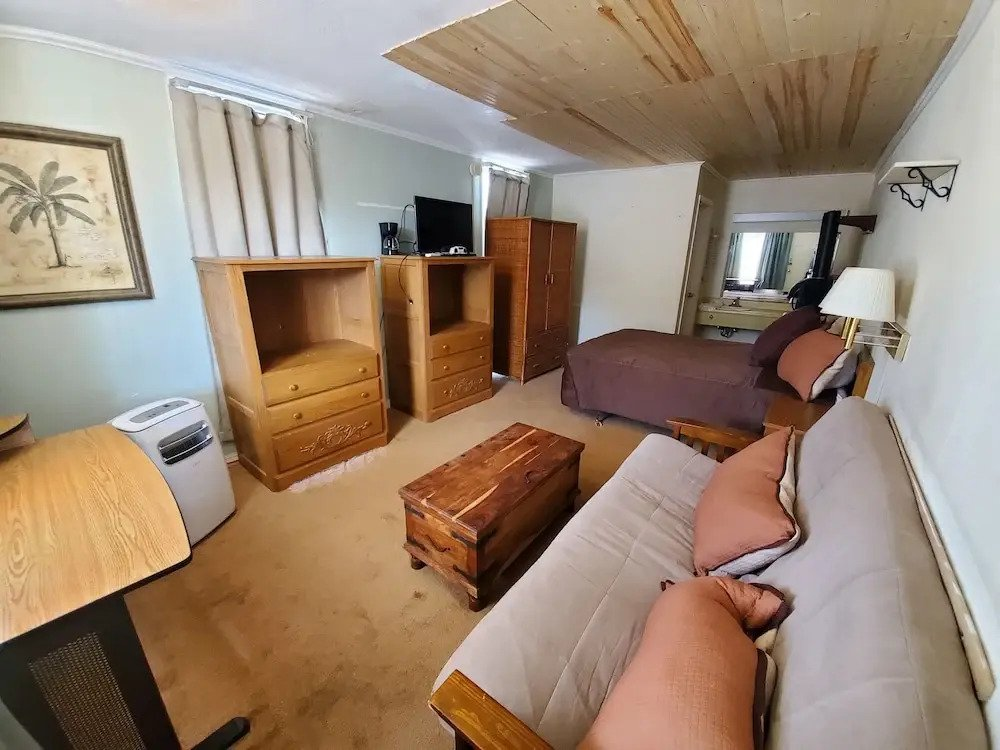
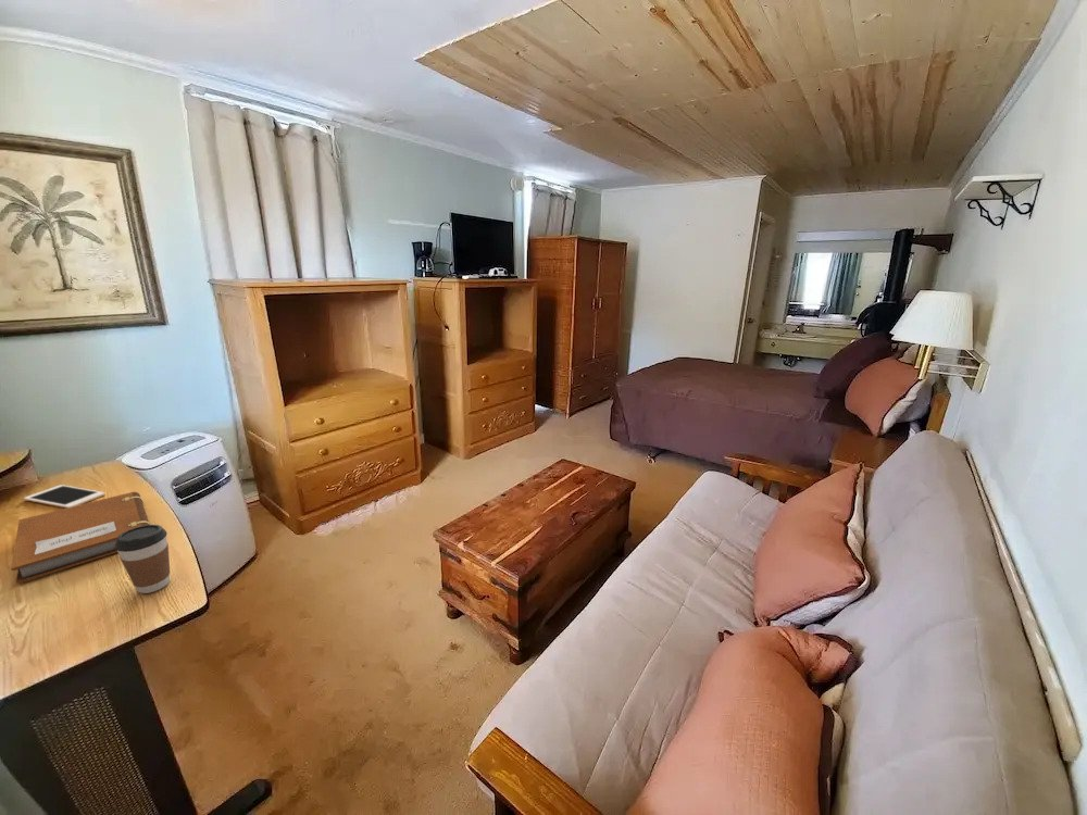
+ cell phone (64, 496)
+ notebook (87, 530)
+ coffee cup (147, 559)
